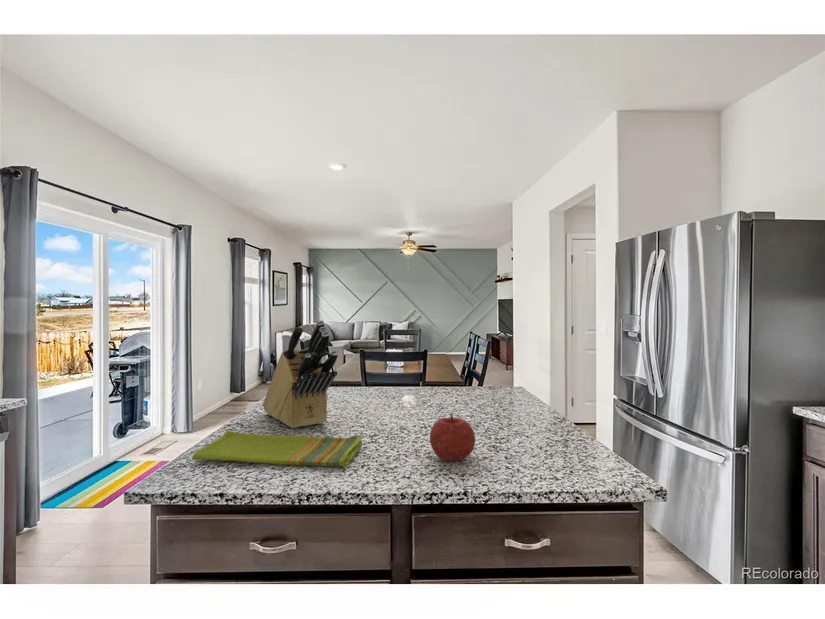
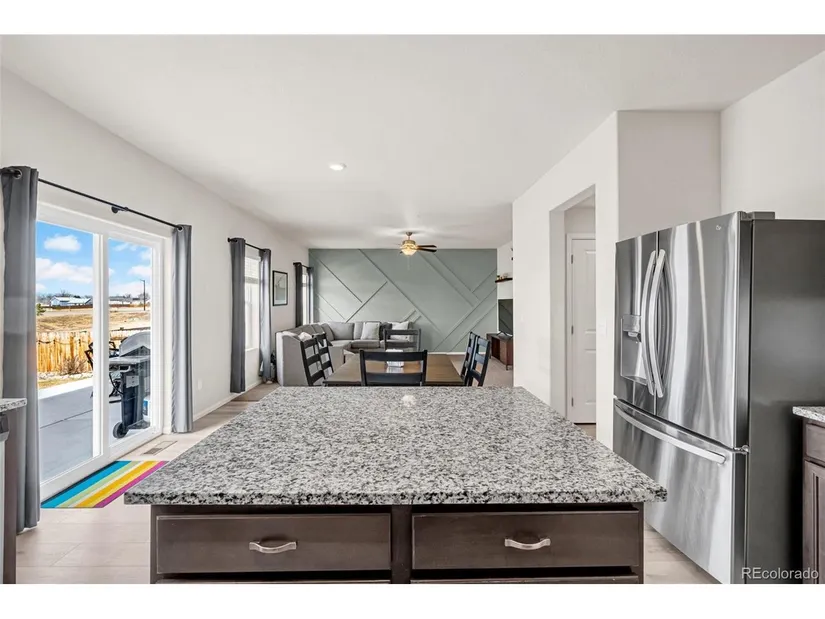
- fruit (451, 435)
- knife block (298, 370)
- dish towel (281, 447)
